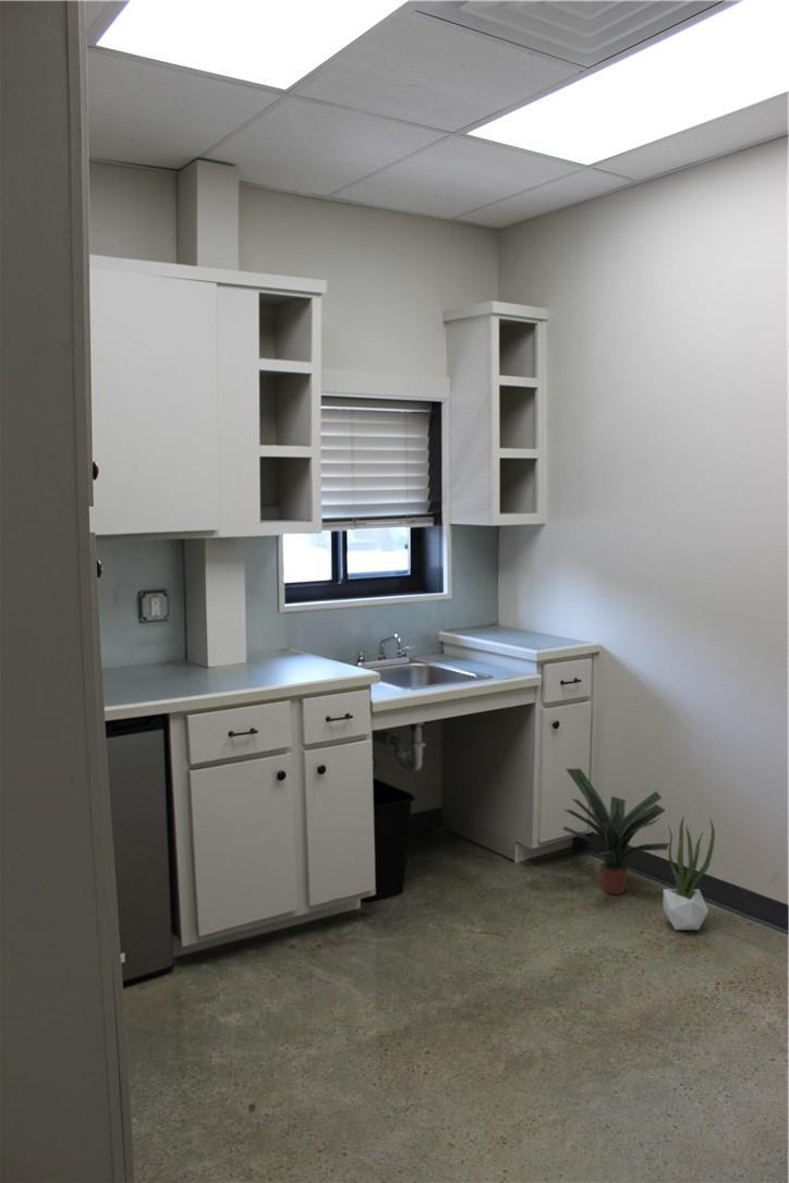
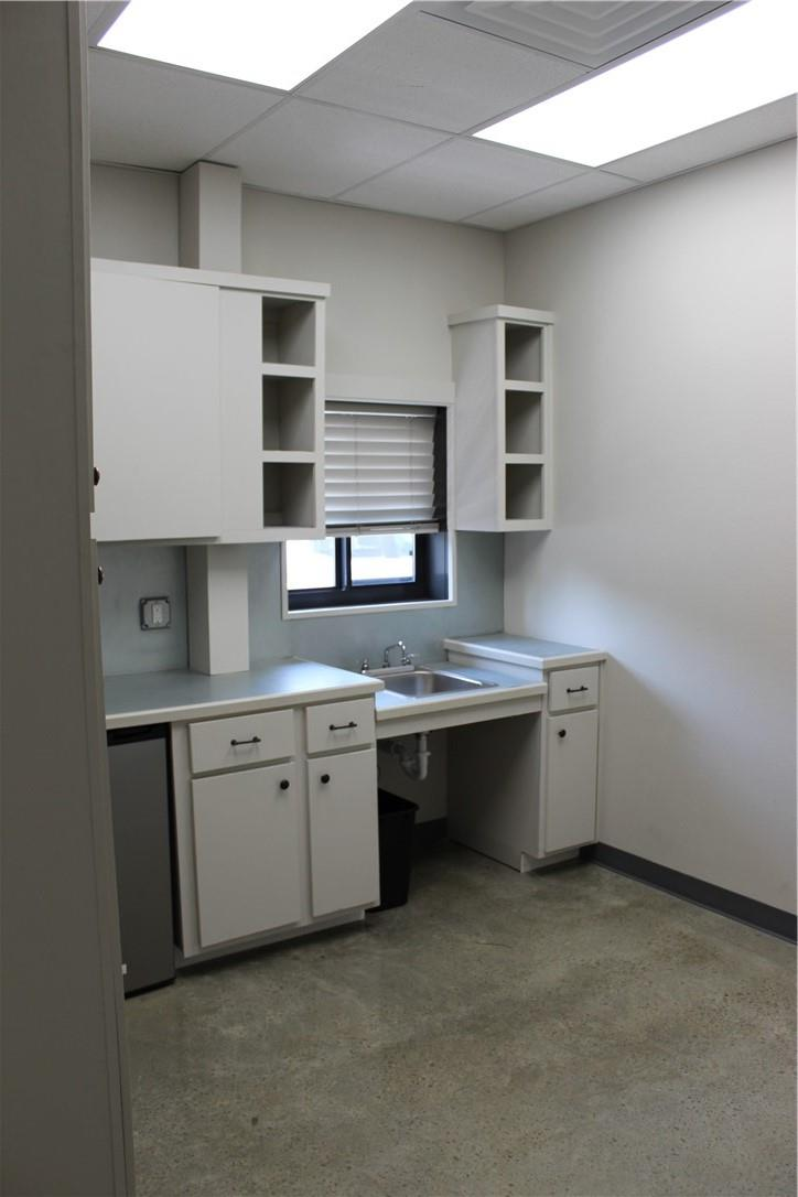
- potted plant (690, 873)
- potted plant (611, 833)
